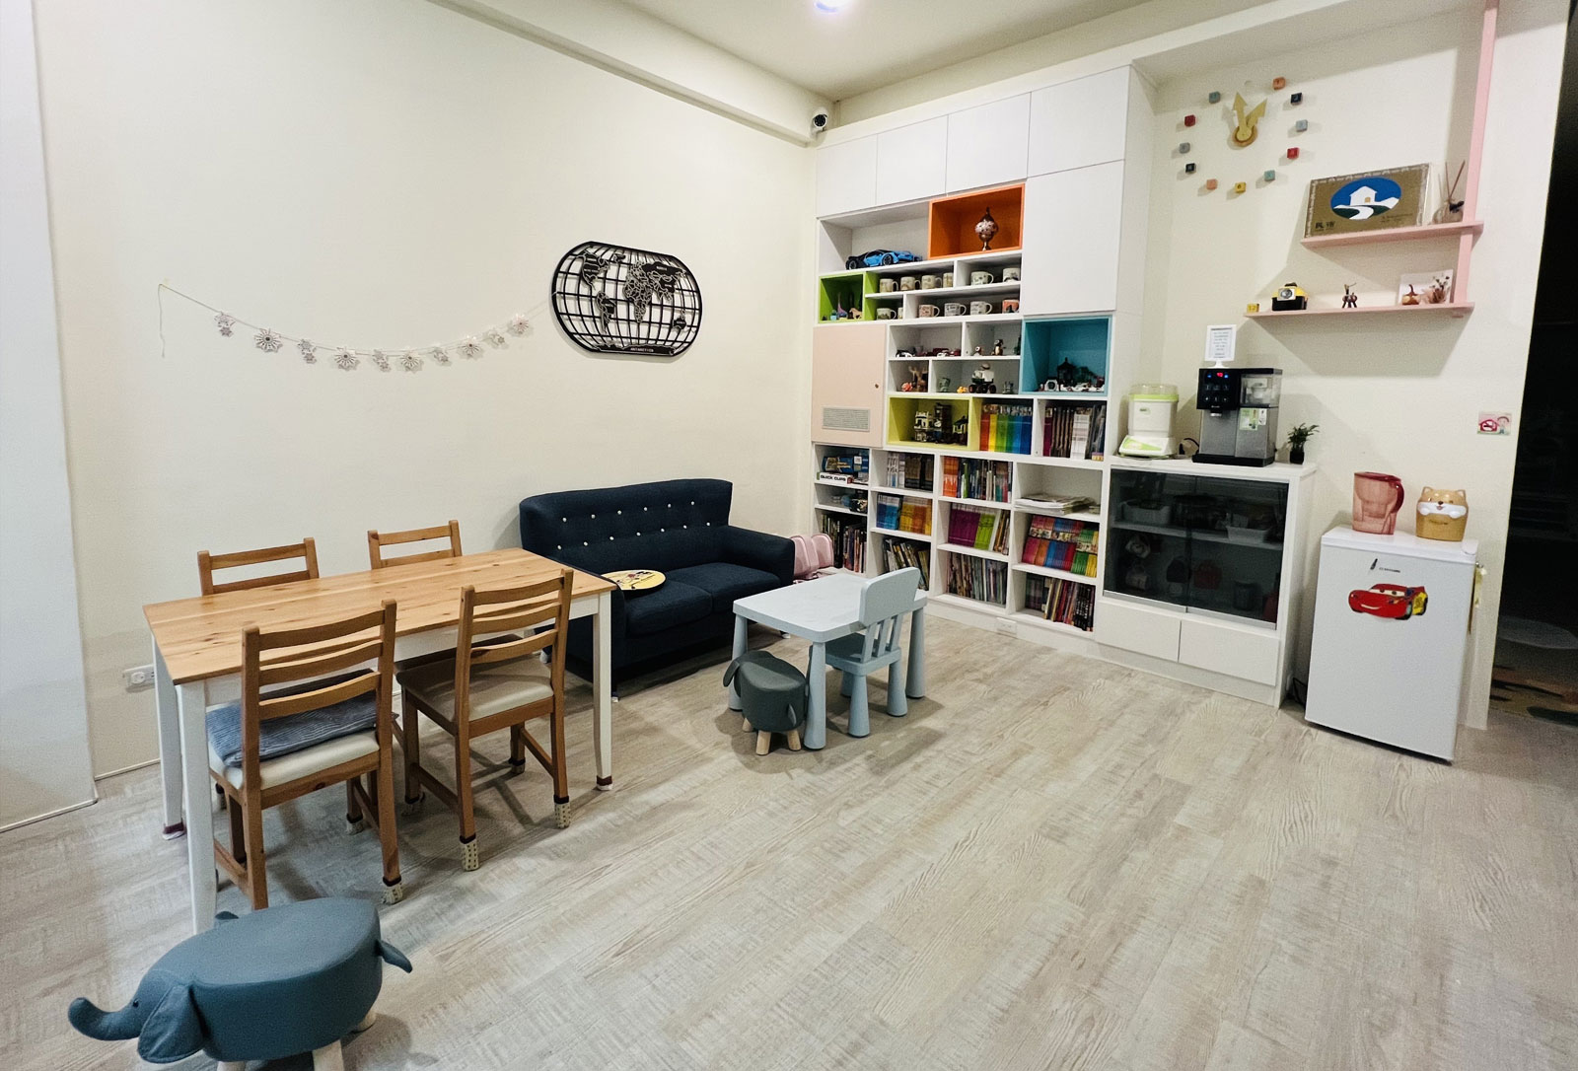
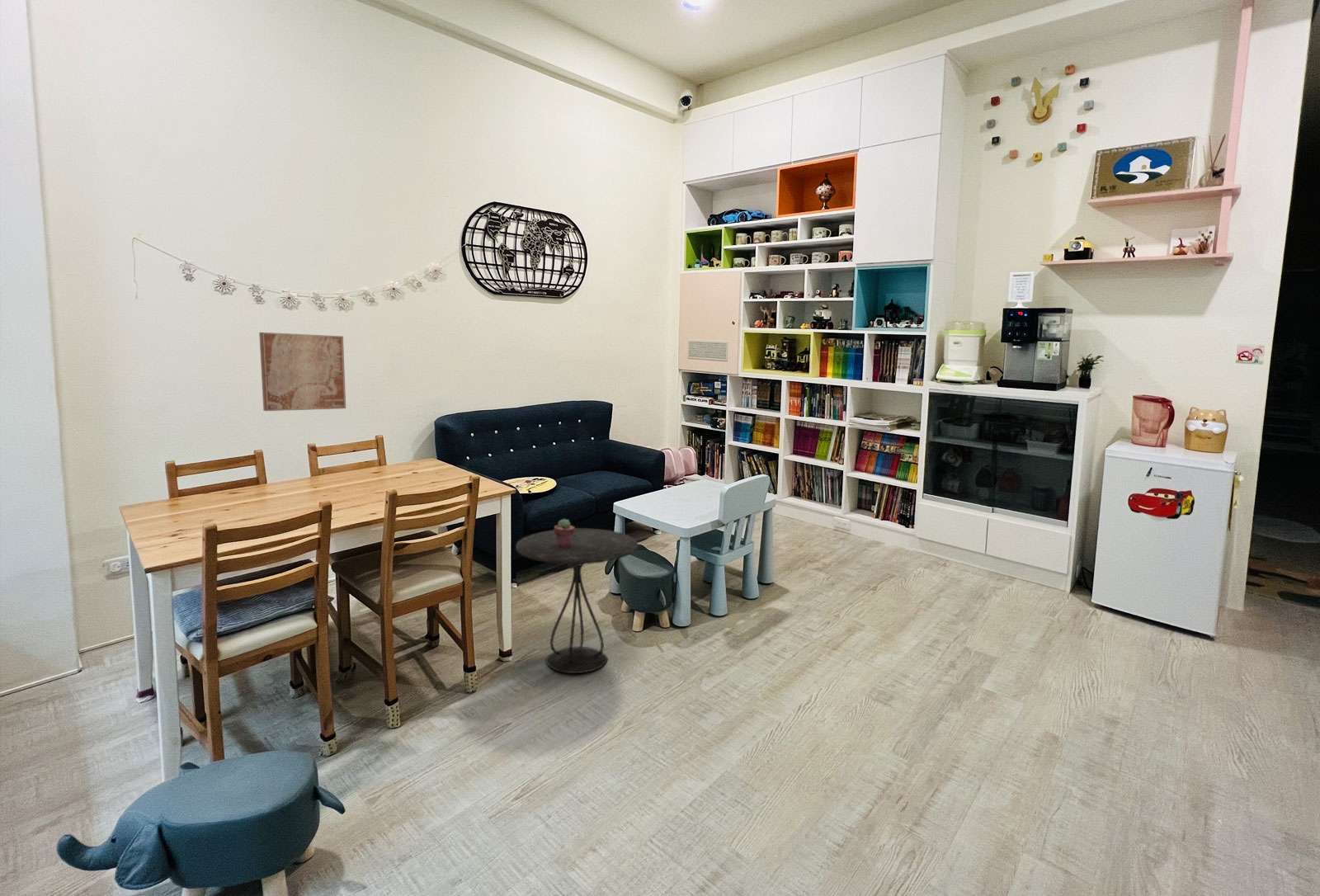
+ potted succulent (563, 531)
+ side table (578, 601)
+ wall art (304, 372)
